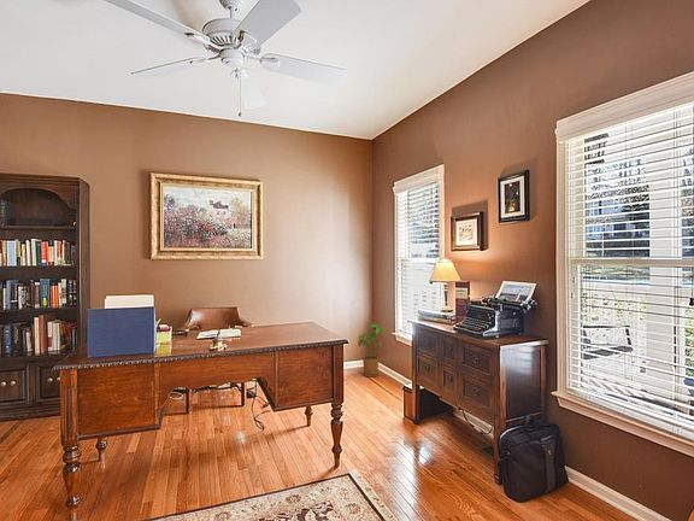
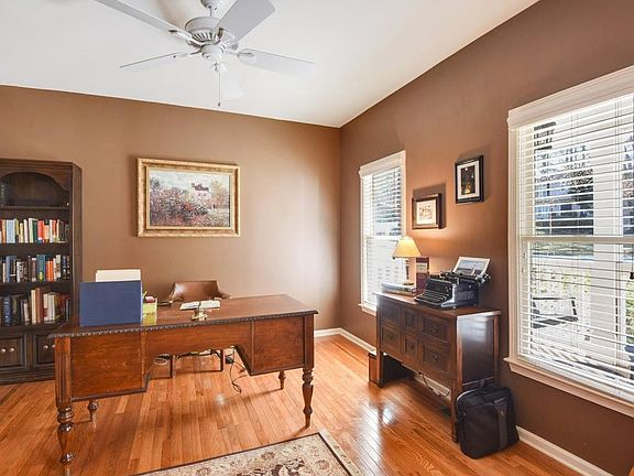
- house plant (369, 350)
